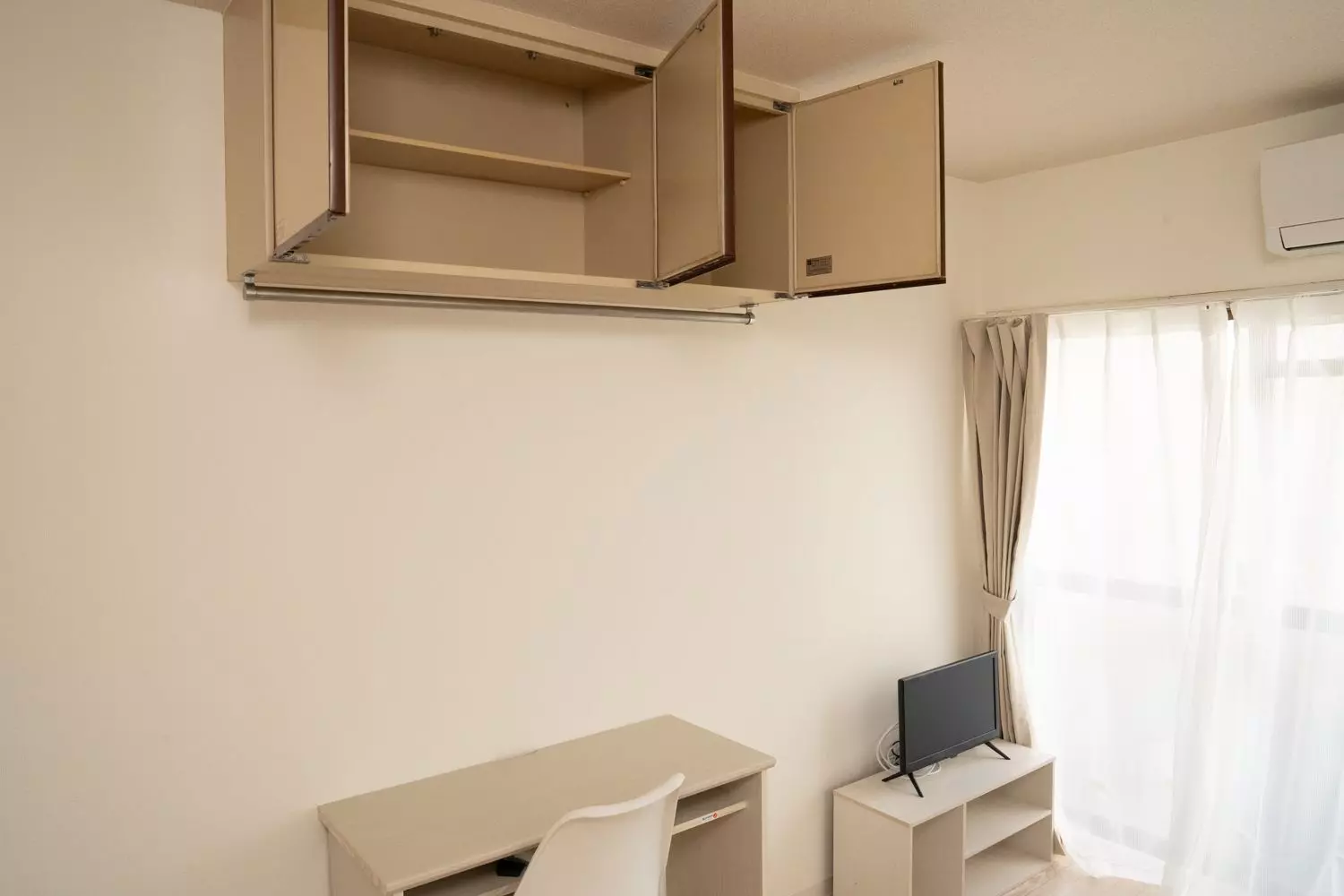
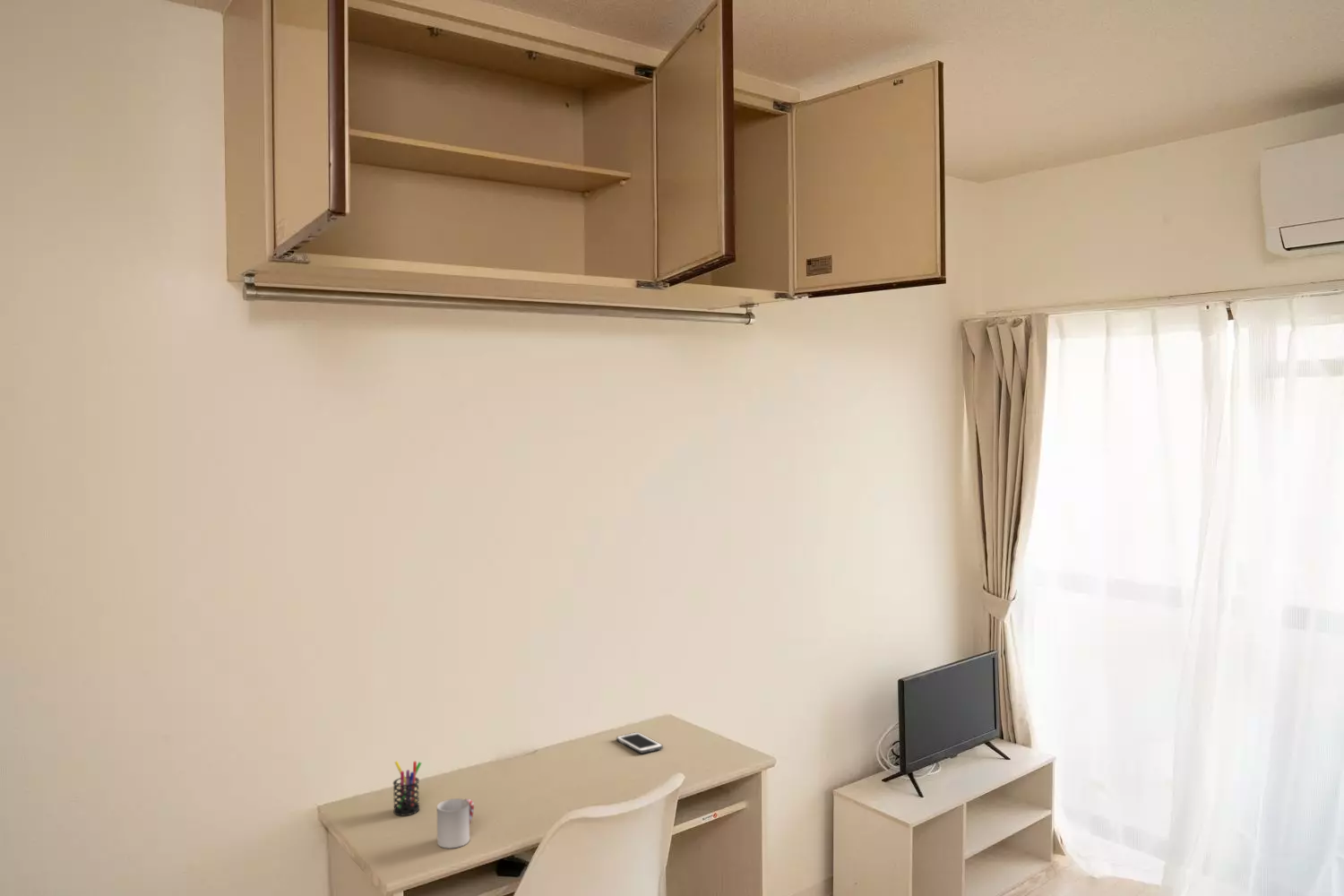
+ cup (458, 820)
+ cell phone (639, 742)
+ pen holder (409, 784)
